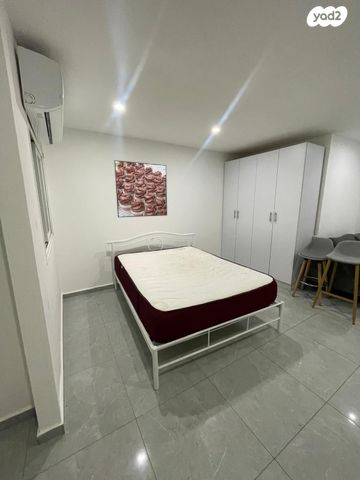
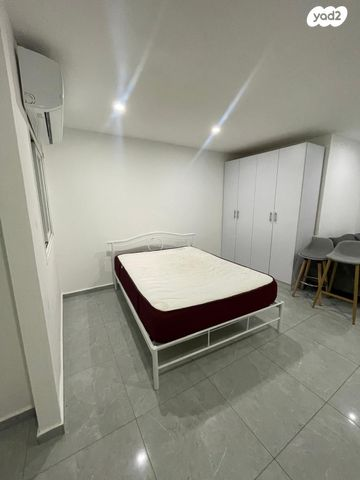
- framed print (142, 190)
